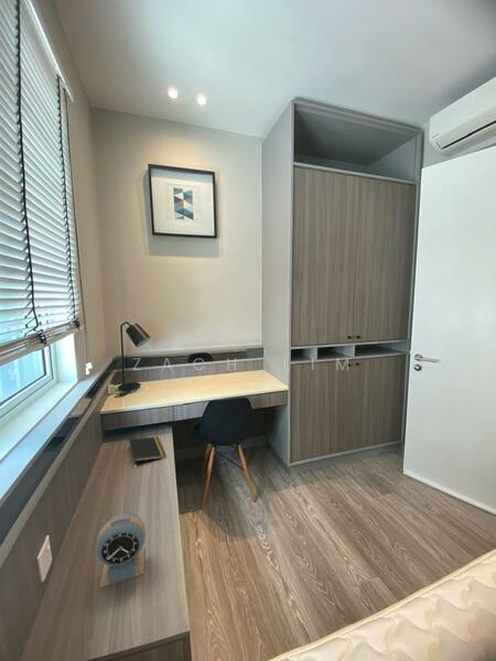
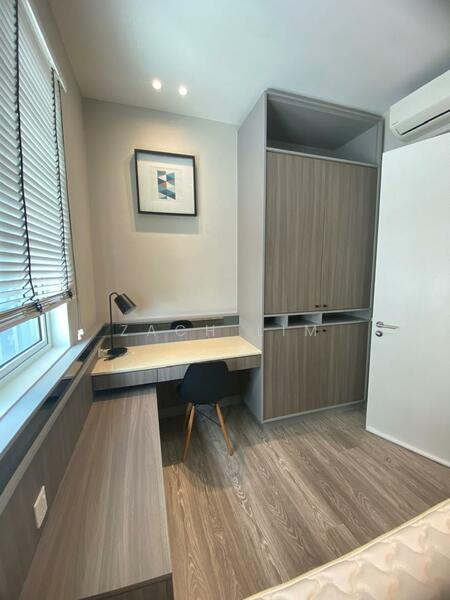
- alarm clock (121, 541)
- notepad (147, 447)
